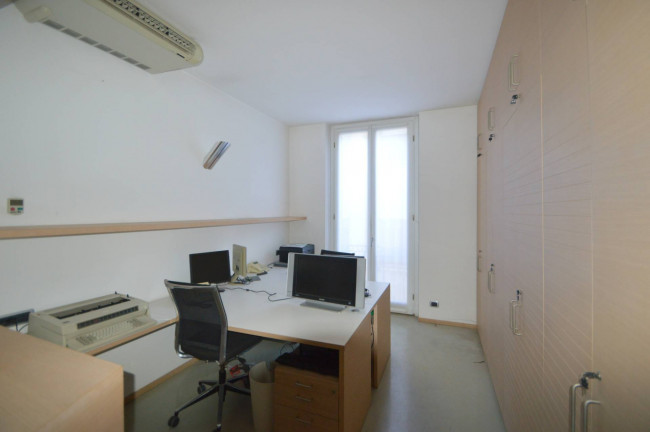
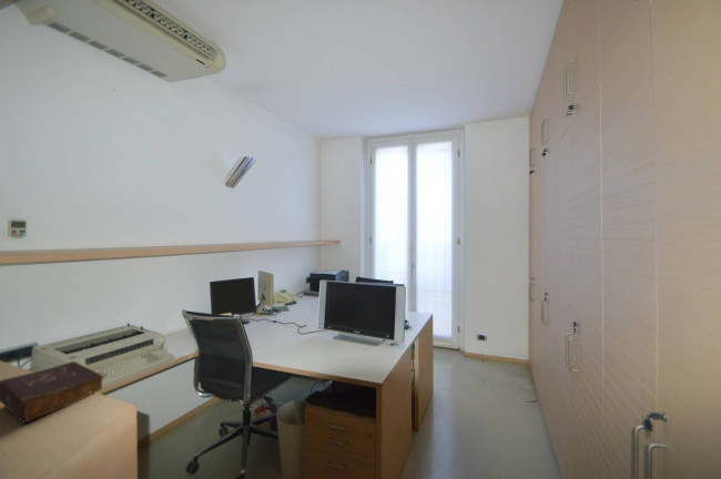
+ book (51, 387)
